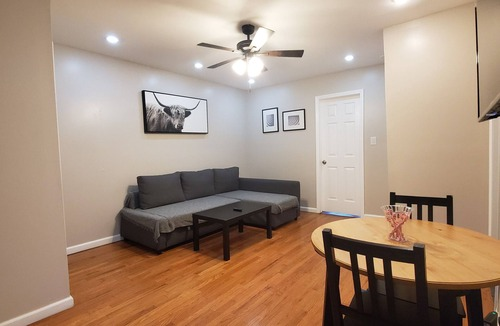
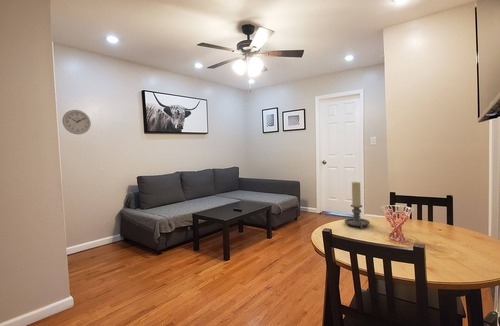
+ wall clock (77, 122)
+ candle holder (357, 203)
